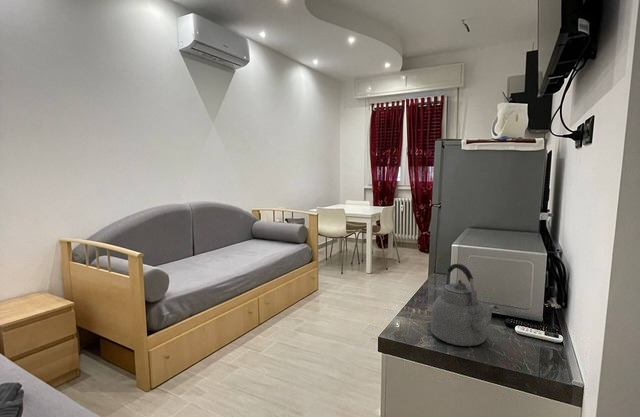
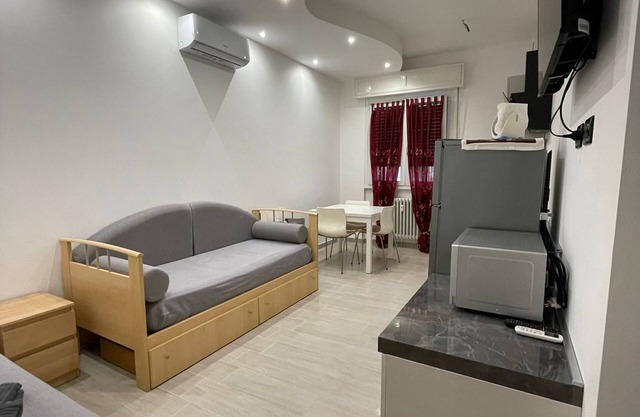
- kettle (467, 304)
